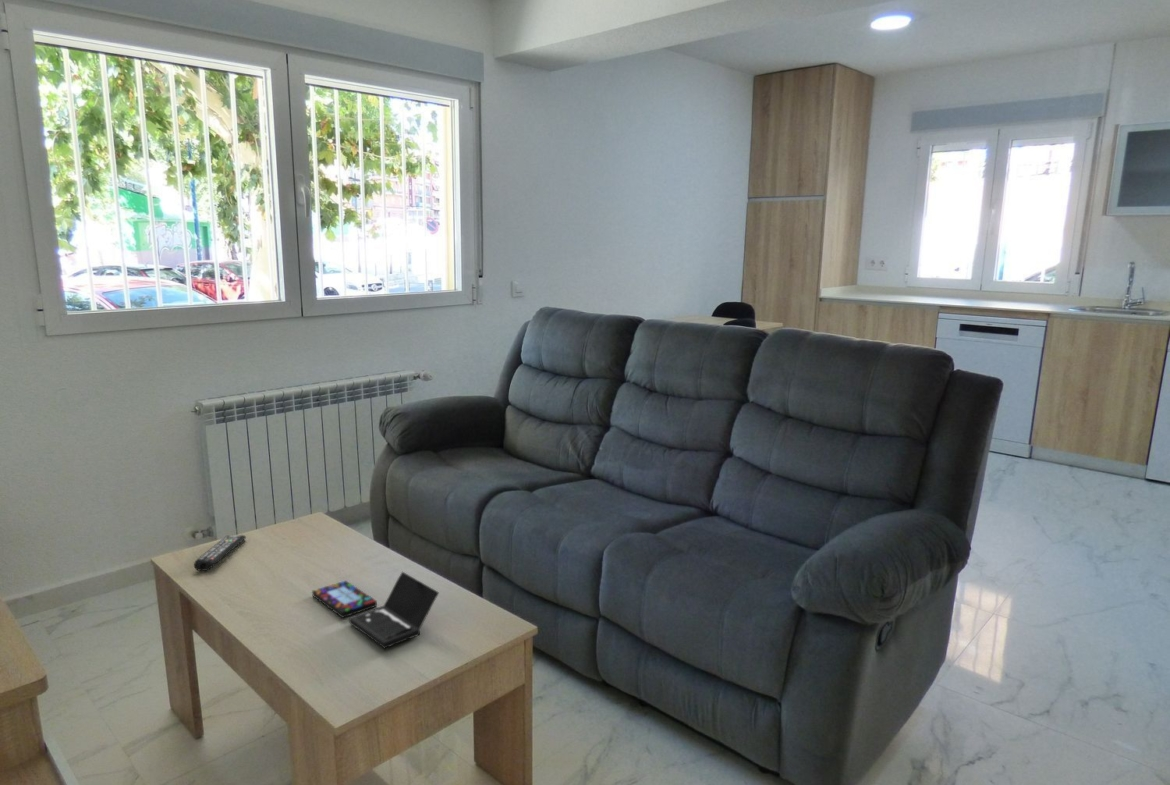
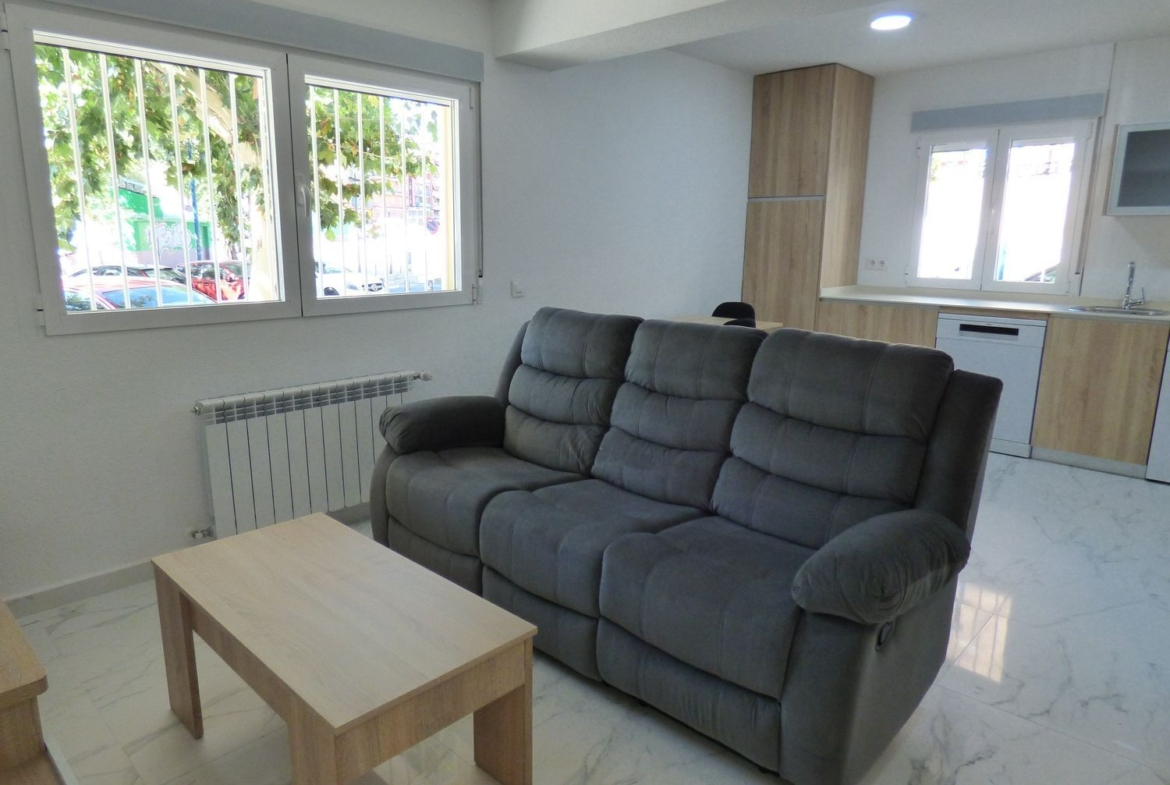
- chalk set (371, 597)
- remote control (221, 550)
